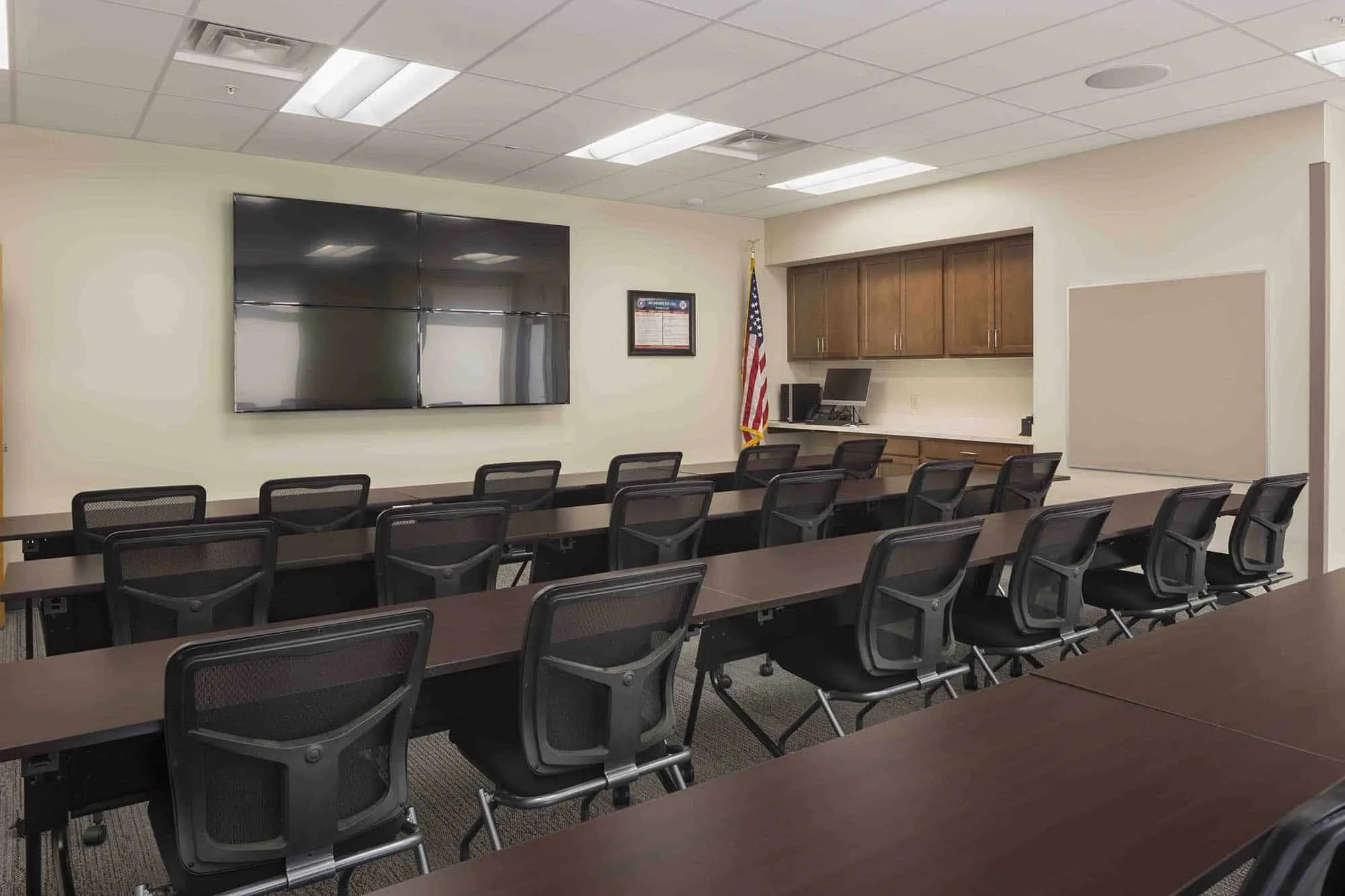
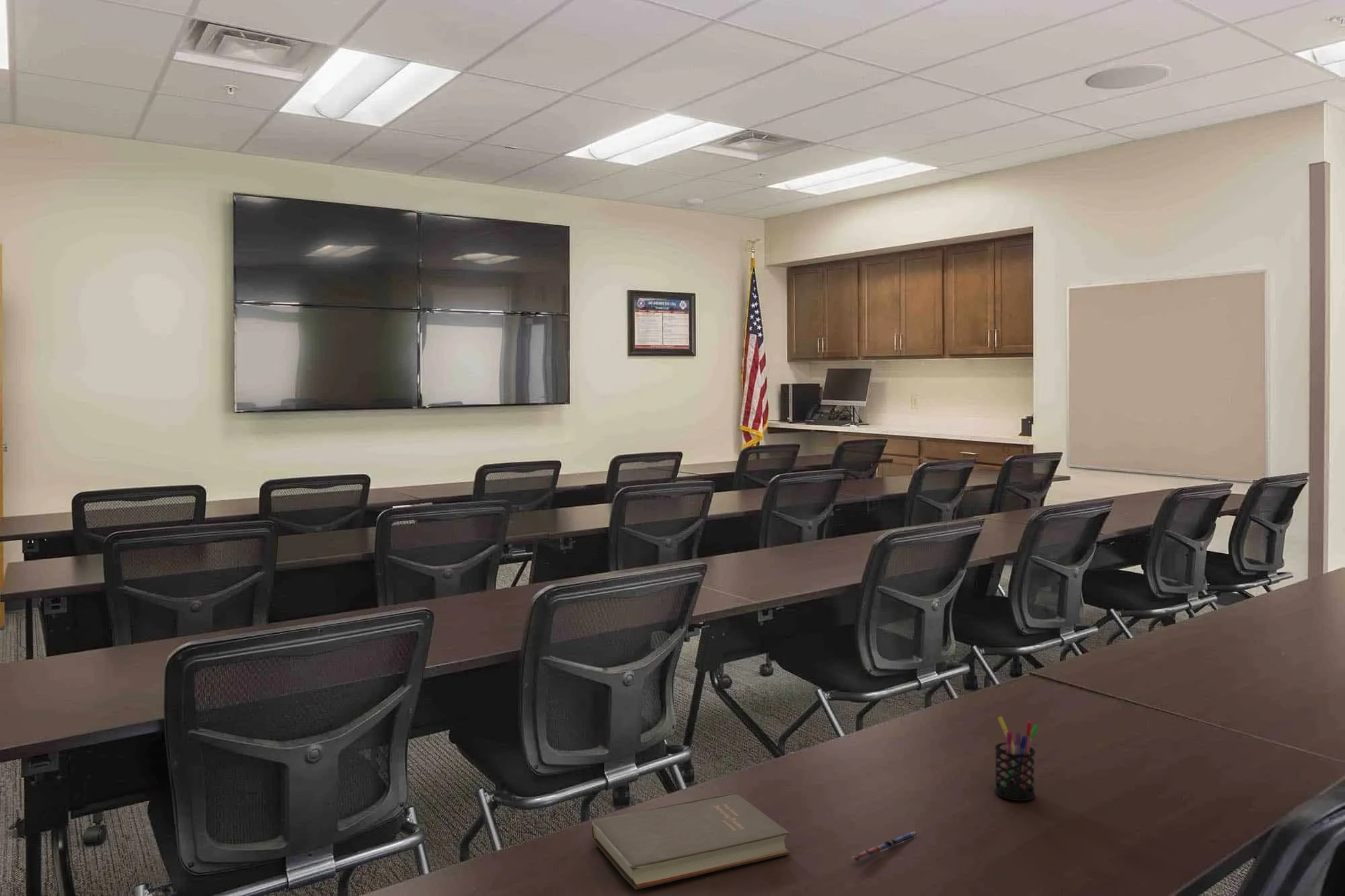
+ pen holder (1020, 754)
+ pen (886, 844)
+ book (688, 836)
